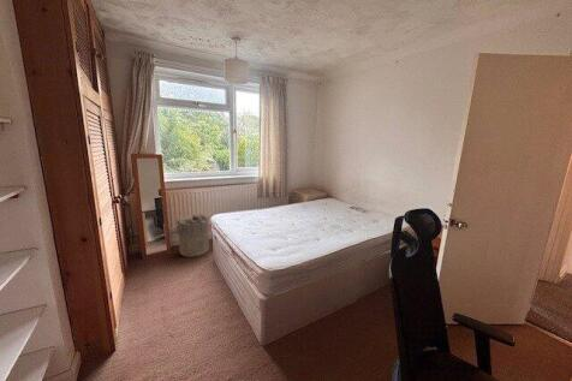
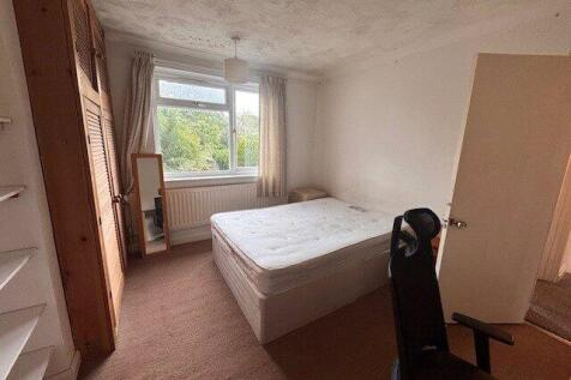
- laundry hamper (192, 233)
